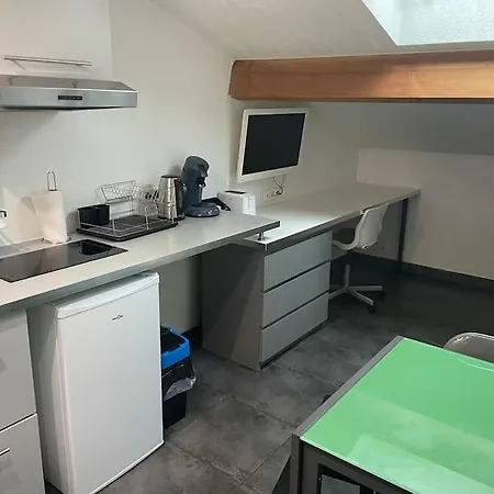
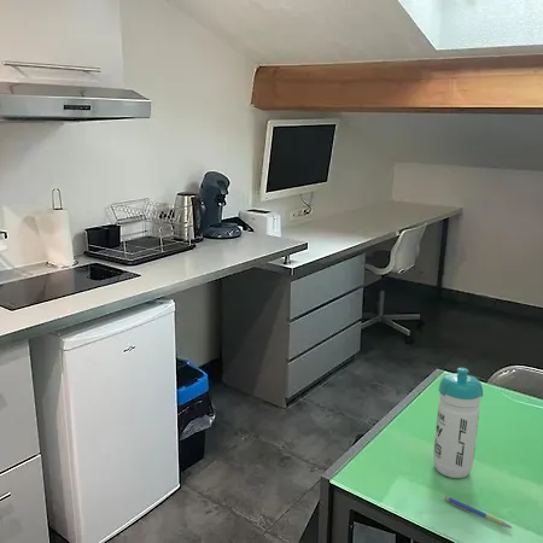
+ water bottle (457, 420)
+ pen (477, 512)
